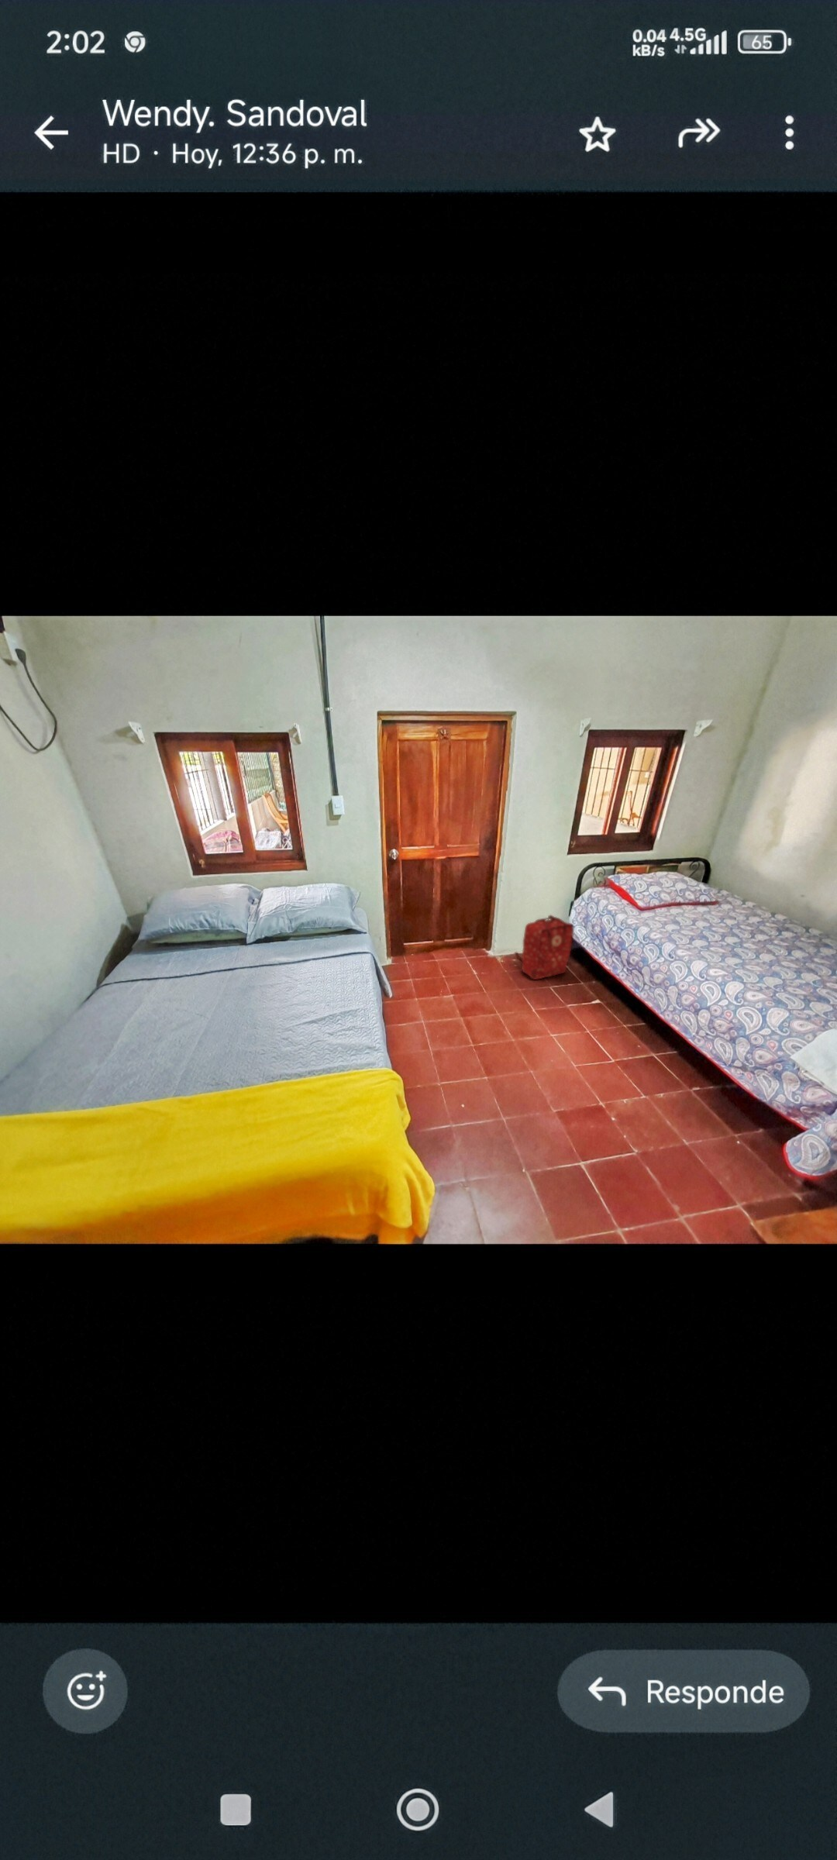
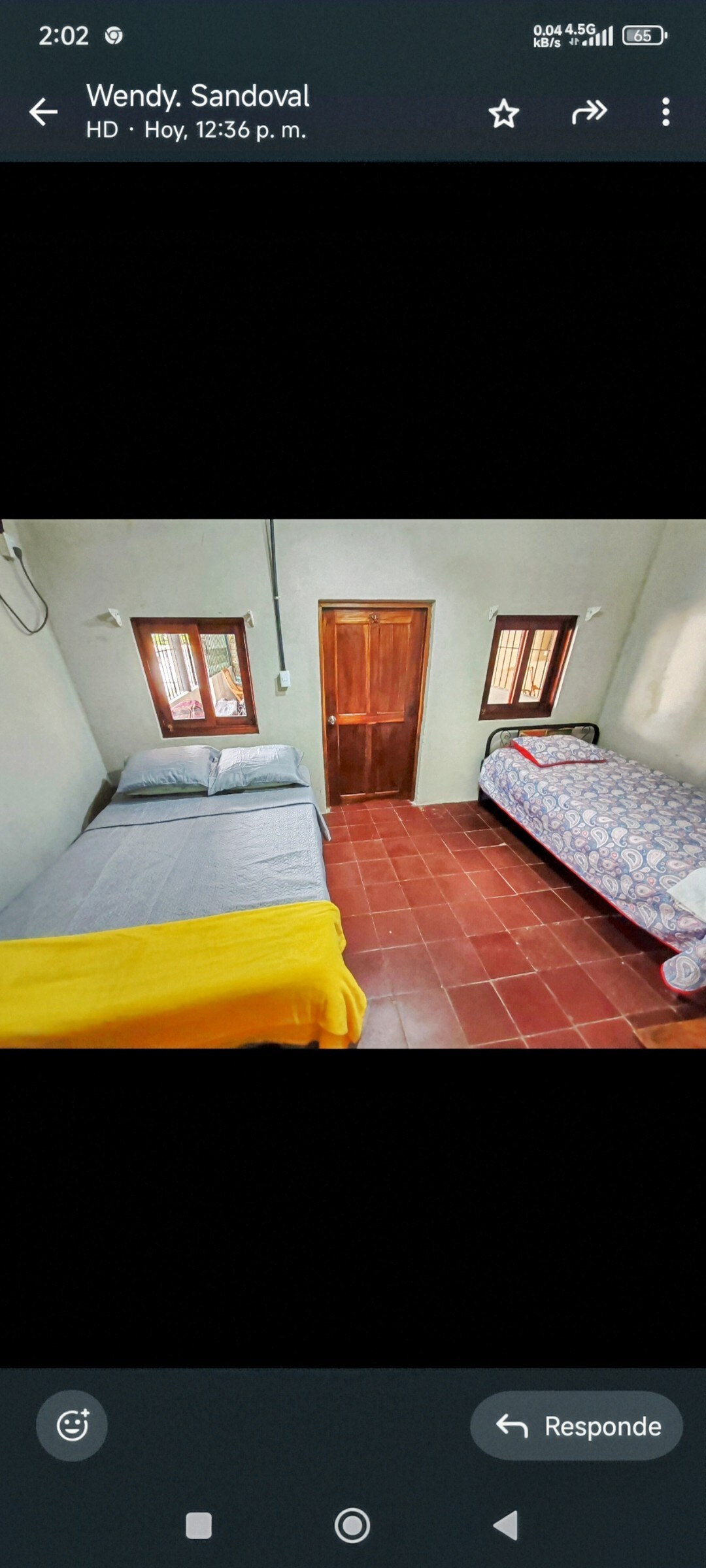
- backpack (543, 942)
